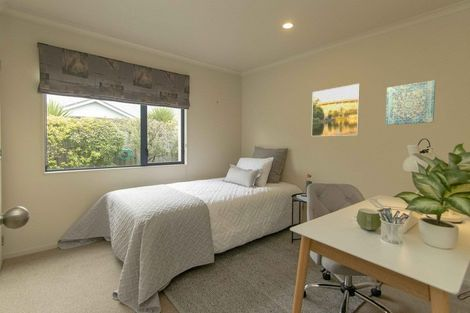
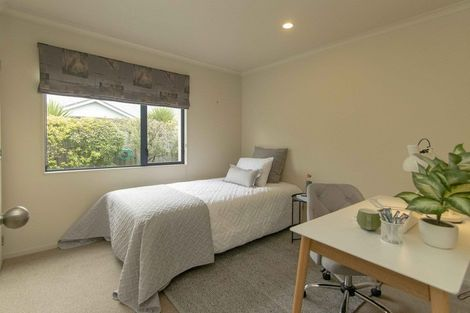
- wall art (409, 104)
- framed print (333, 112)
